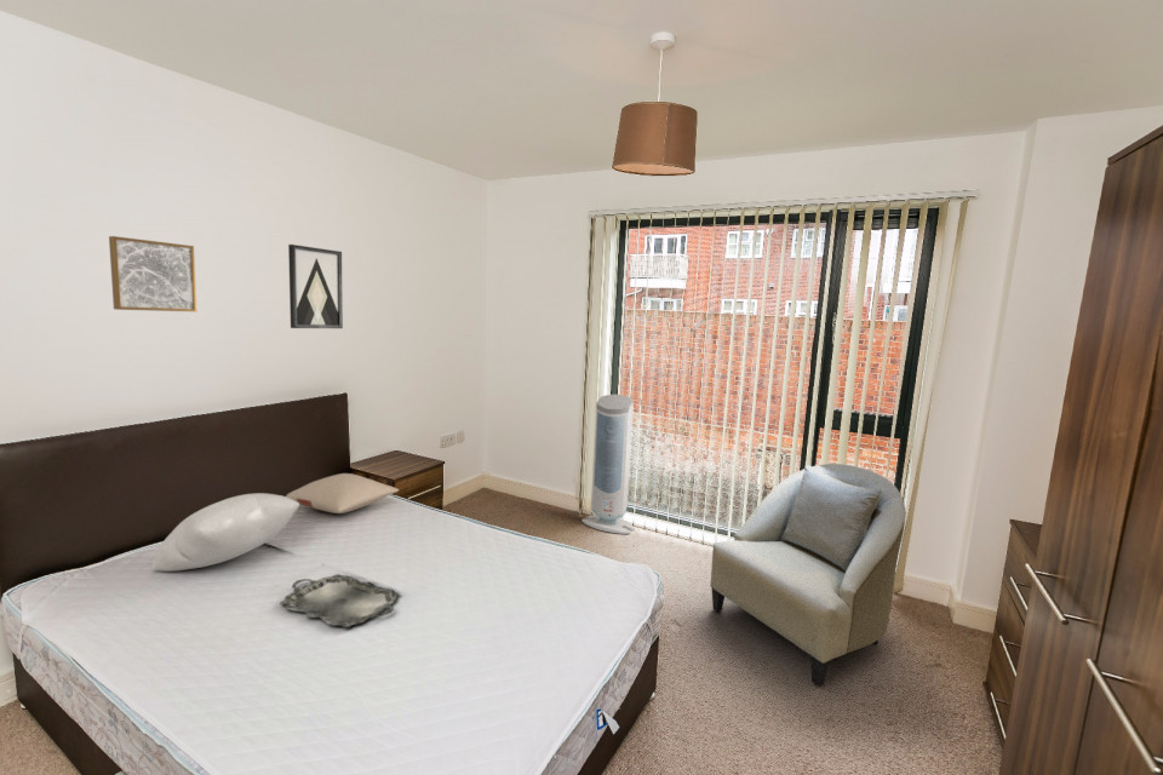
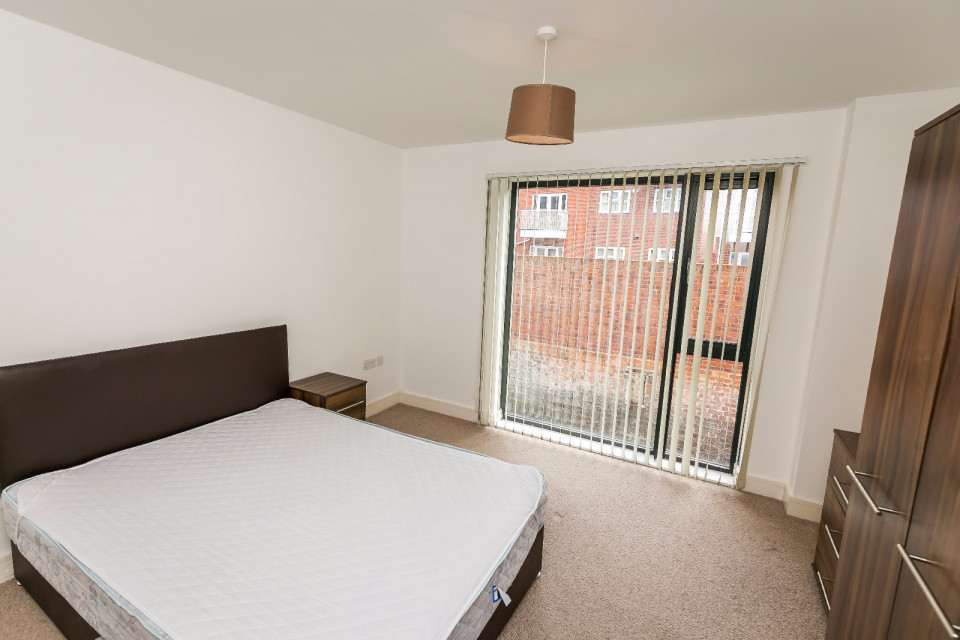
- pillow (228, 528)
- wall art (155, 276)
- wall art (316, 288)
- pillow (344, 493)
- air purifier (611, 461)
- serving tray (340, 598)
- armchair (812, 552)
